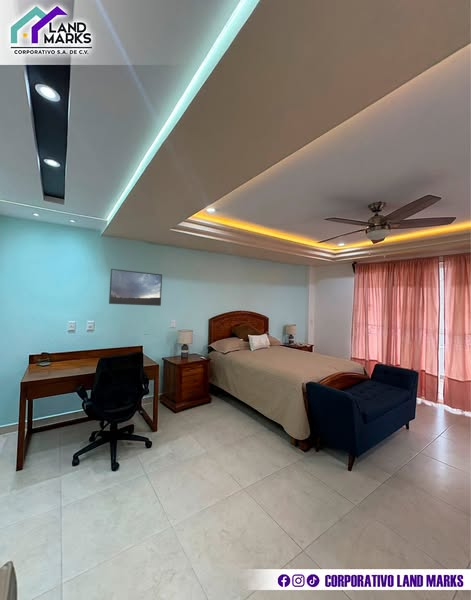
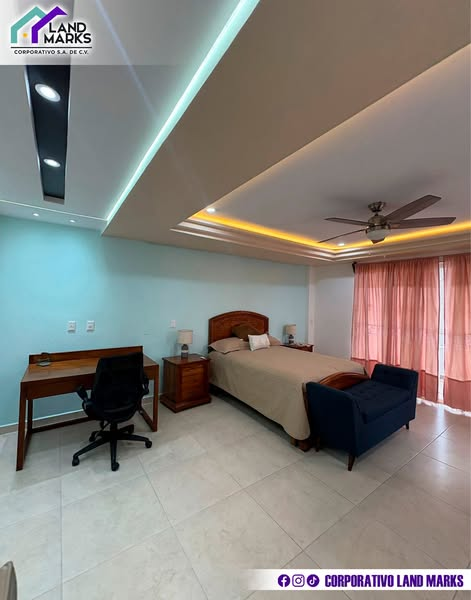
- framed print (137, 288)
